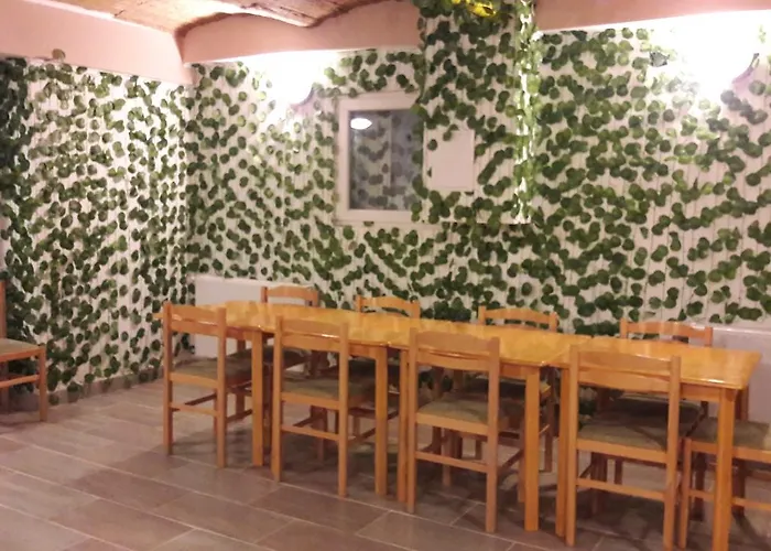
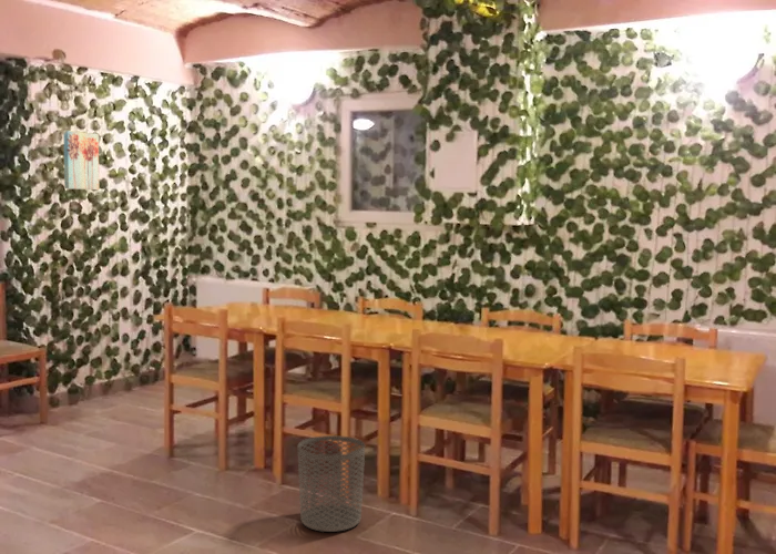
+ wall art (81, 161)
+ waste bin (330, 482)
